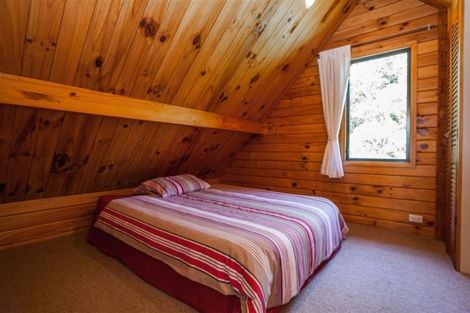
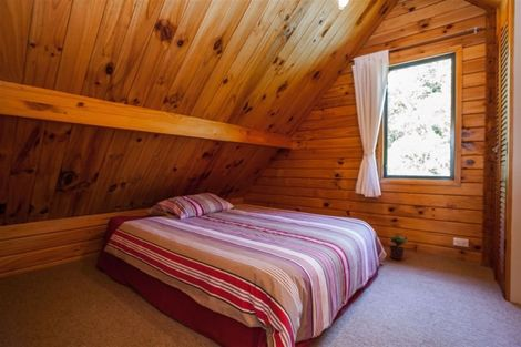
+ potted plant (397, 245)
